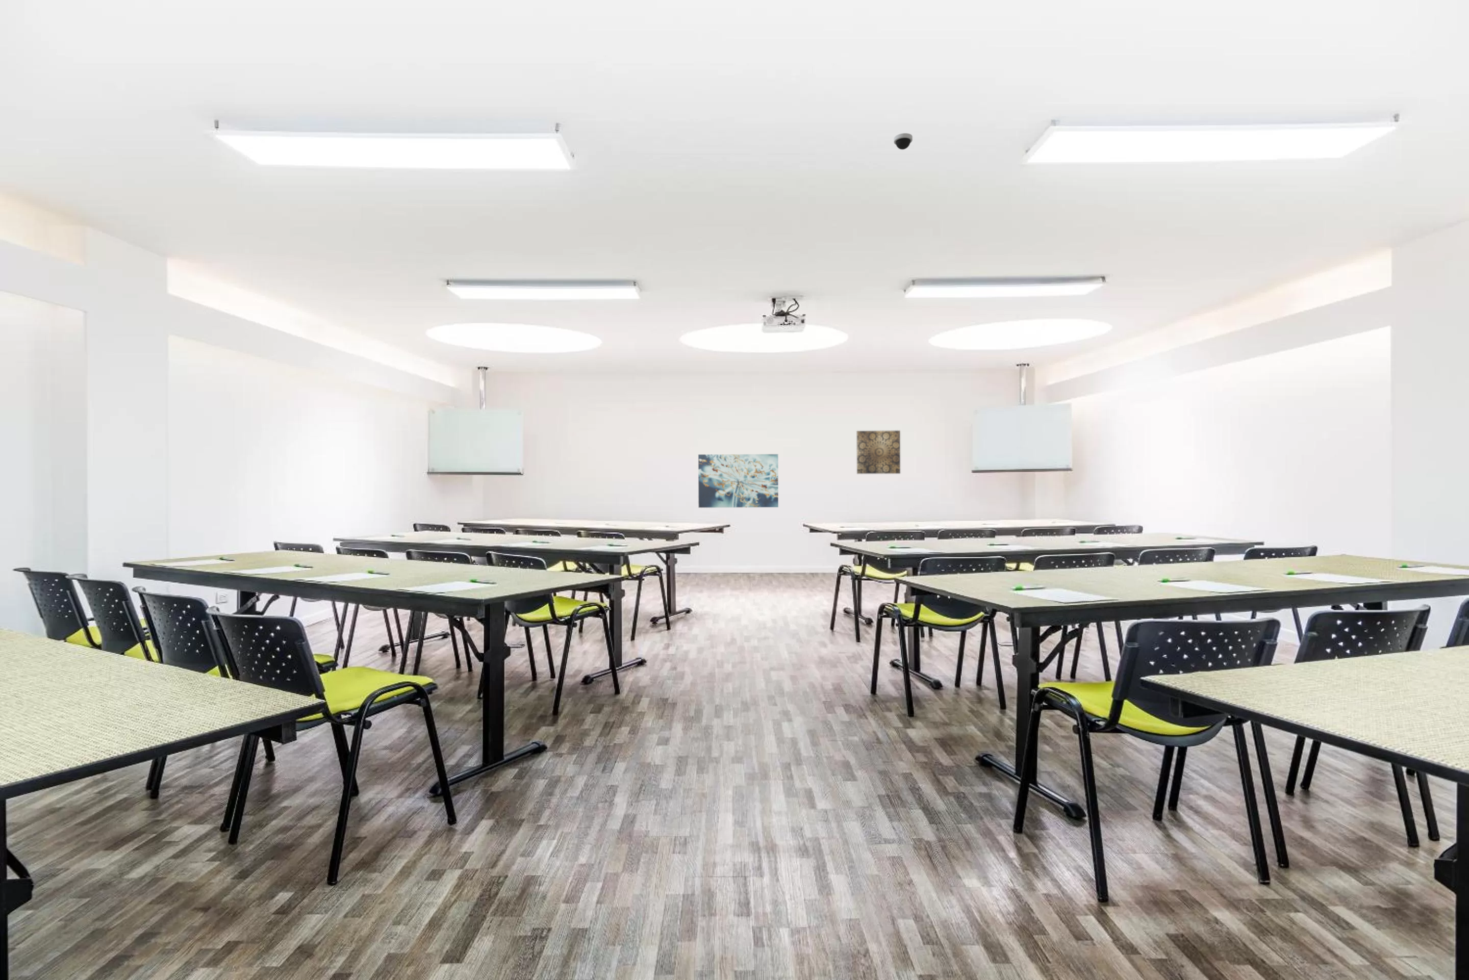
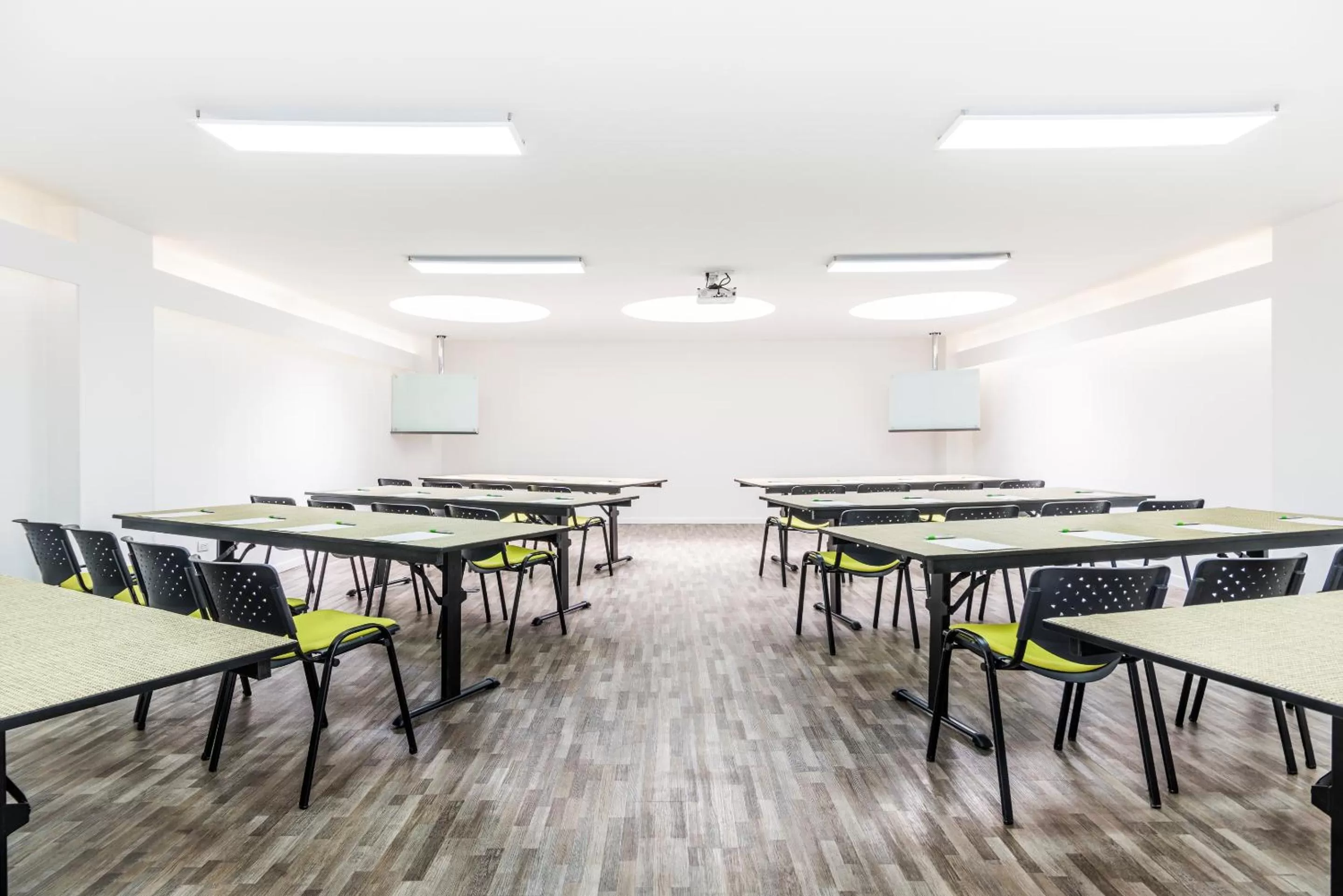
- wall art (878, 453)
- wall art (738, 481)
- dome security camera (902, 143)
